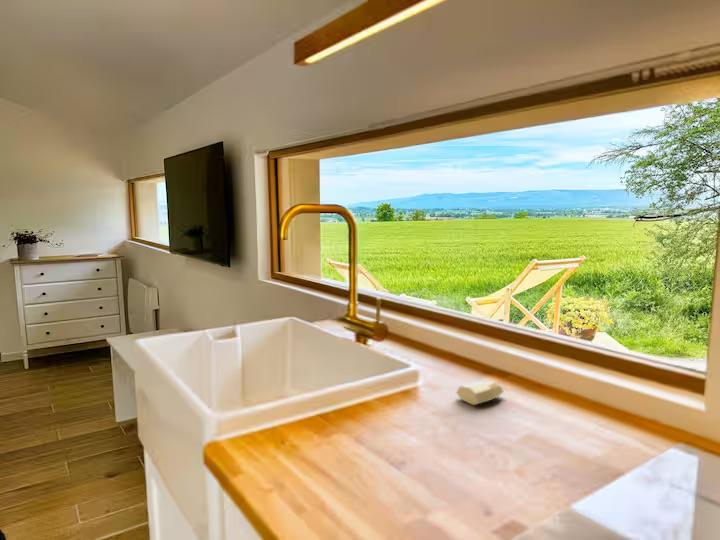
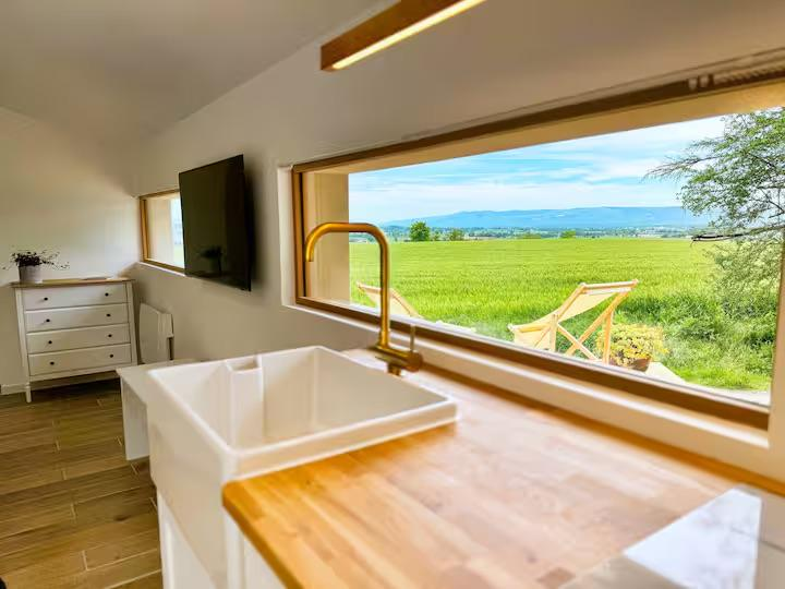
- soap bar (482, 389)
